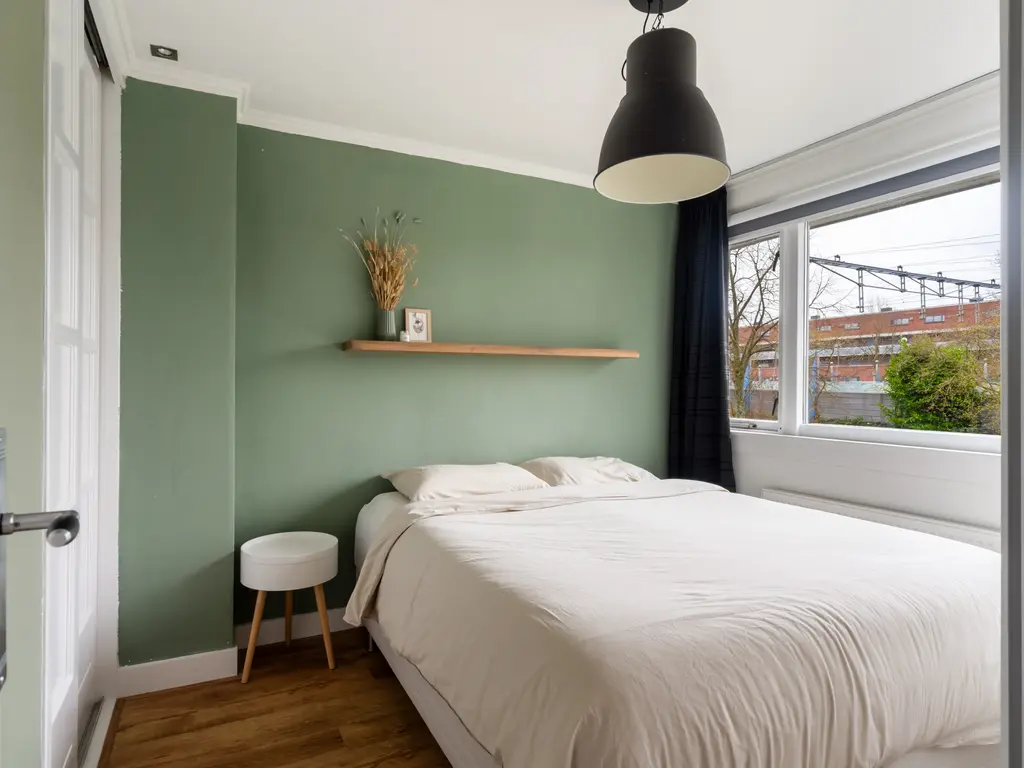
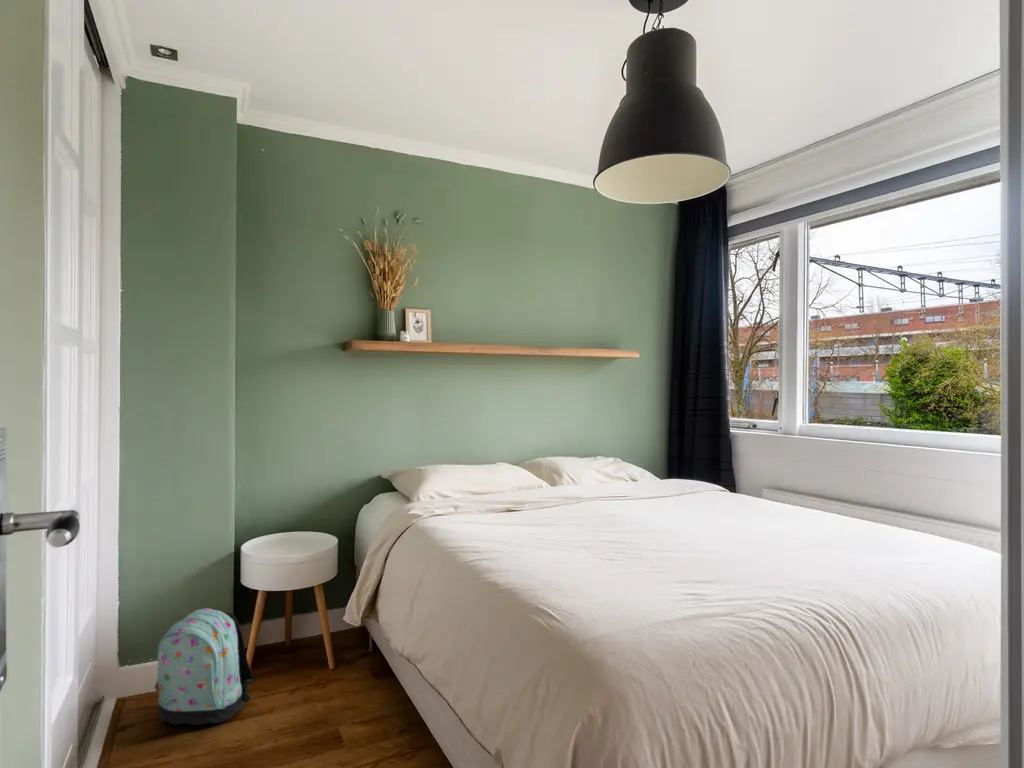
+ backpack (201, 665)
